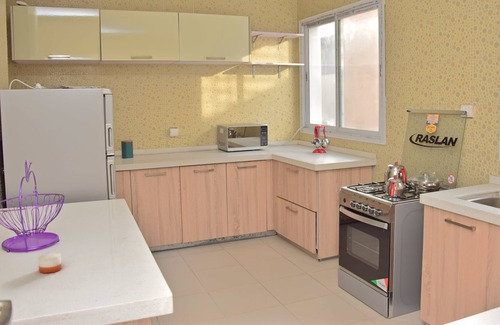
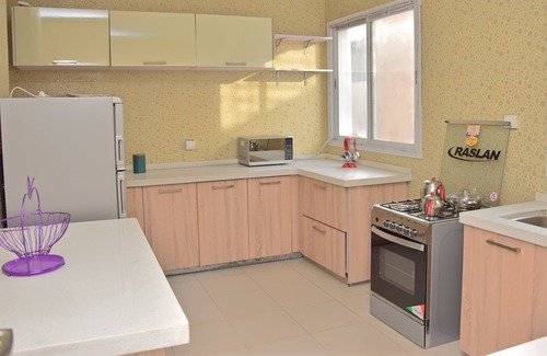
- candle (49, 255)
